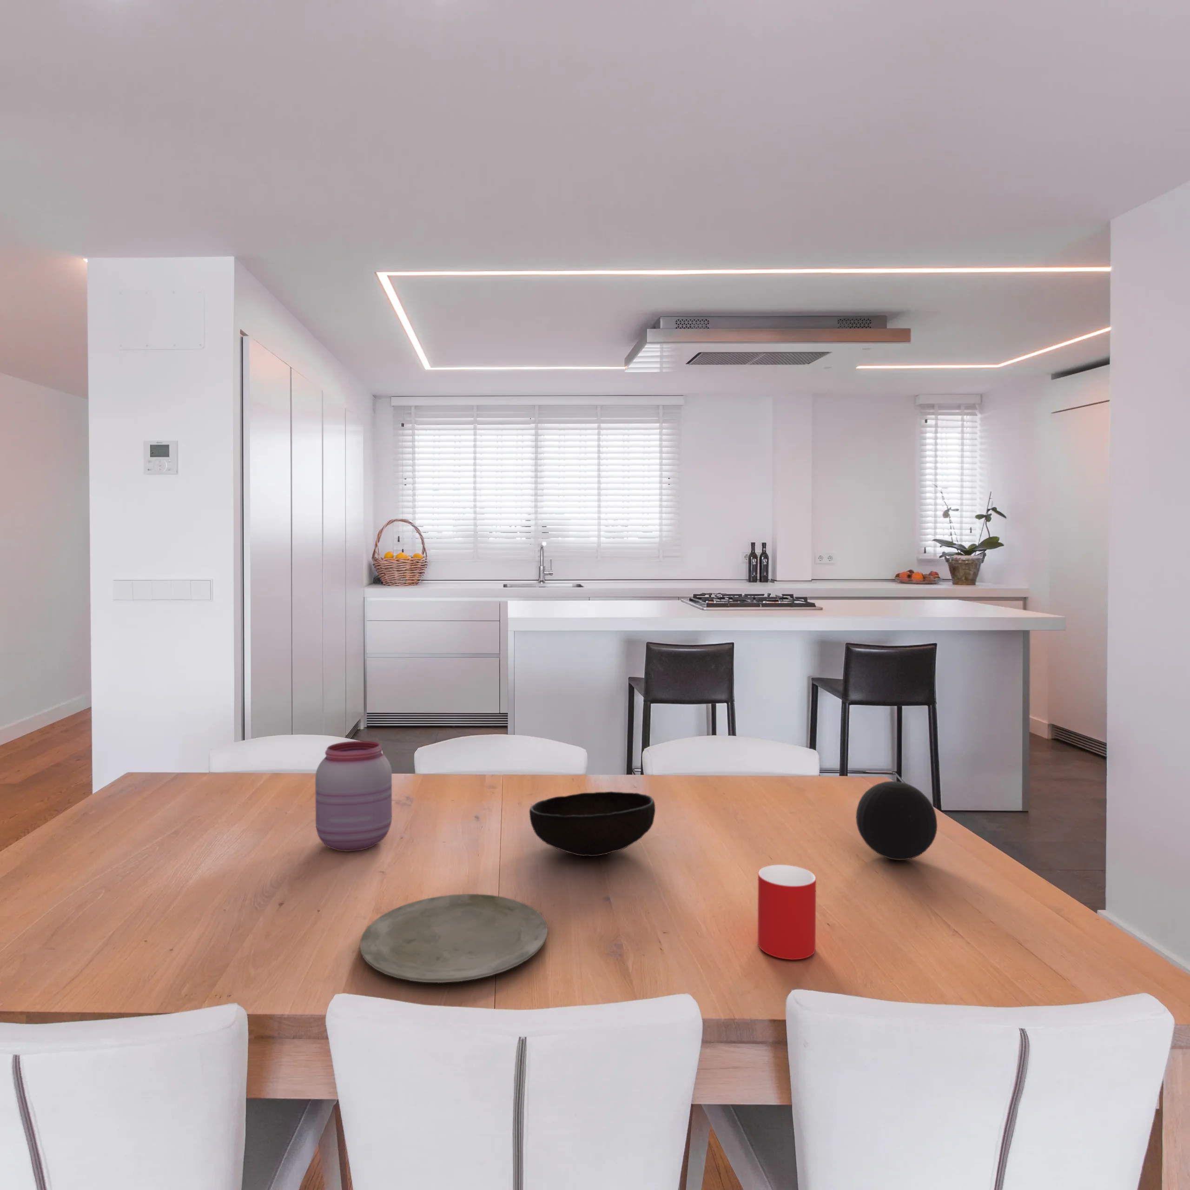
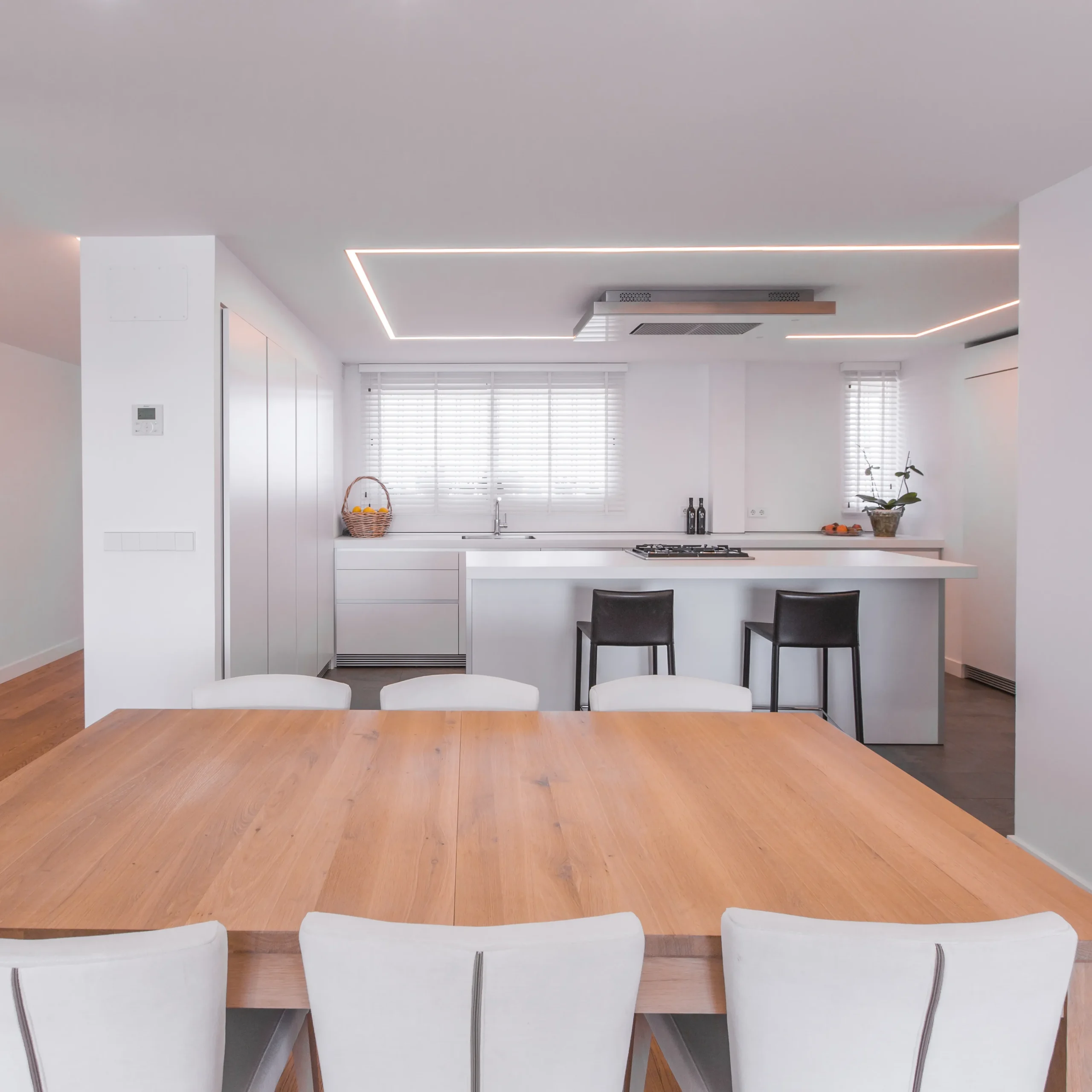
- jar (354, 794)
- bowl (592, 824)
- decorative ball (896, 819)
- plate (456, 936)
- cup (785, 906)
